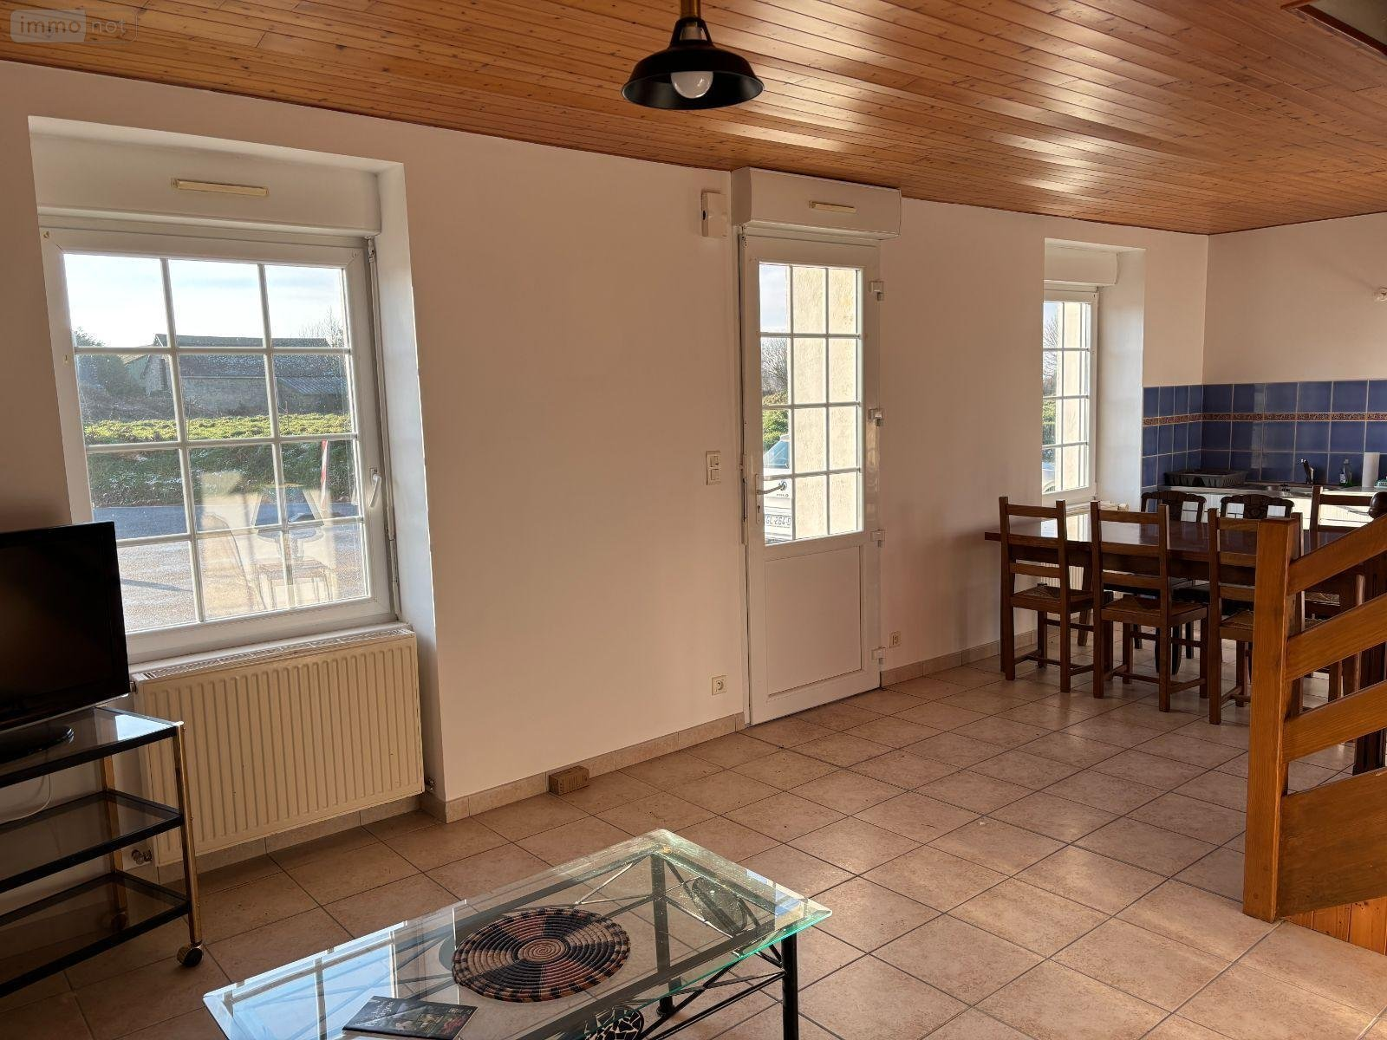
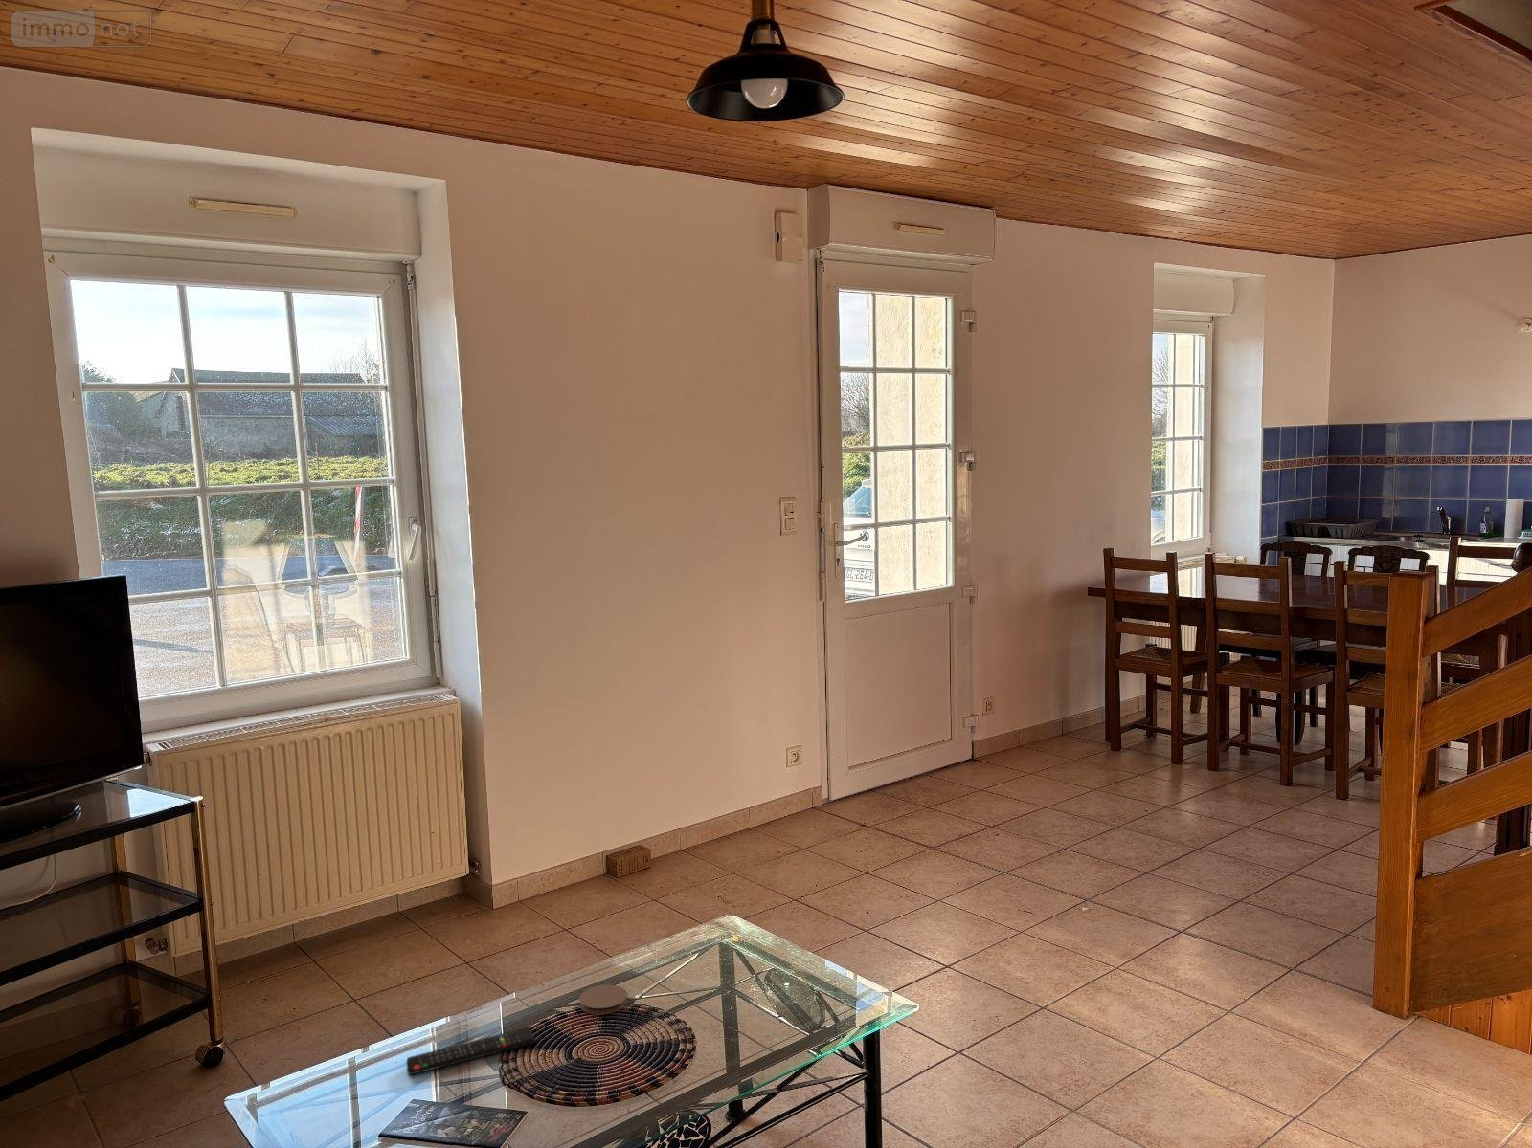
+ remote control (472, 1052)
+ coaster (603, 998)
